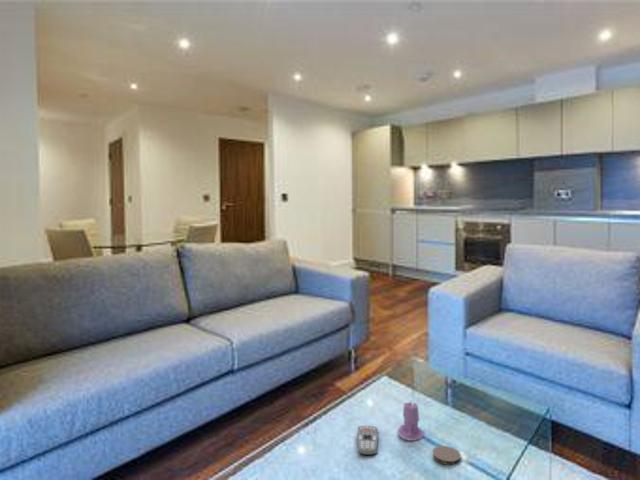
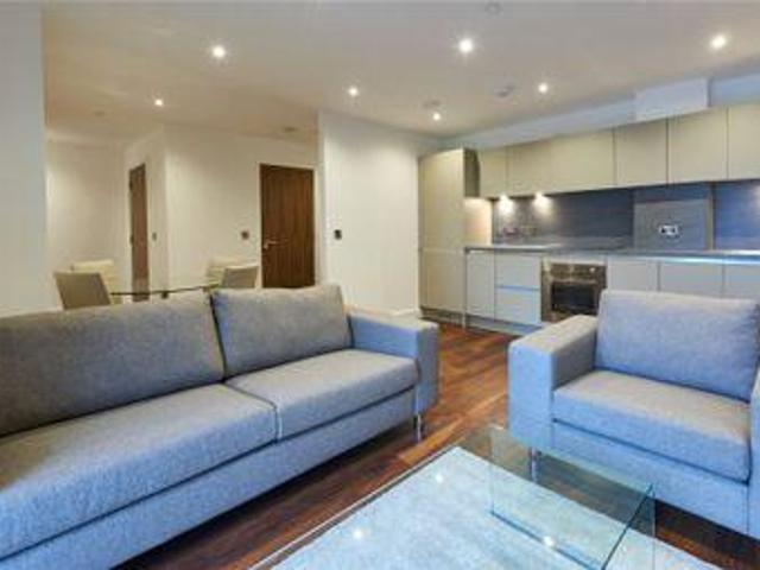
- candle (410, 416)
- remote control (367, 440)
- coaster (446, 455)
